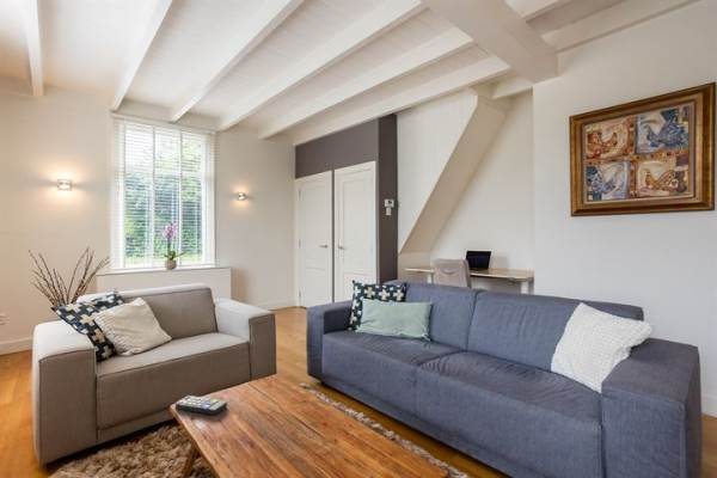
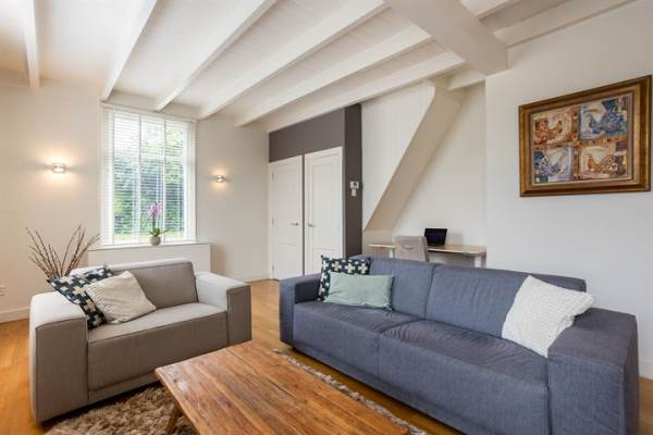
- remote control (201, 404)
